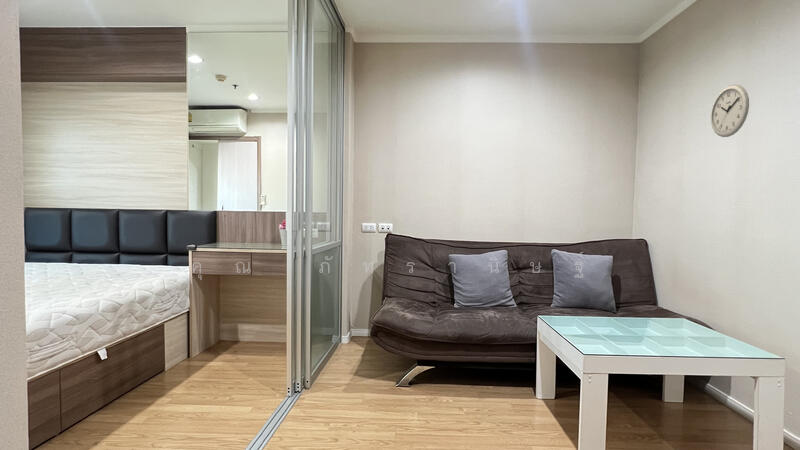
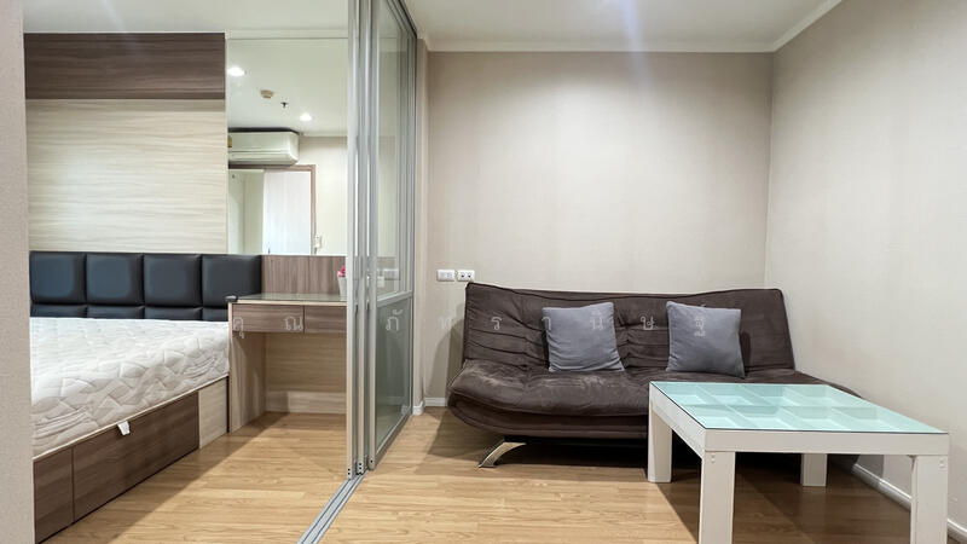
- wall clock (727, 111)
